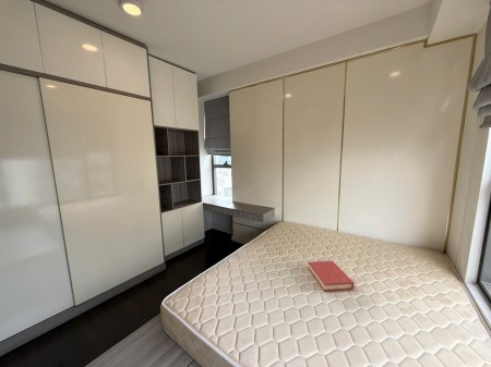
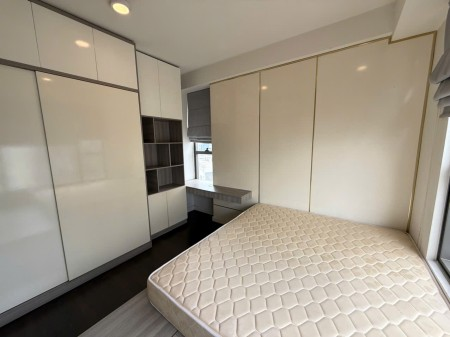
- hardback book (328, 274)
